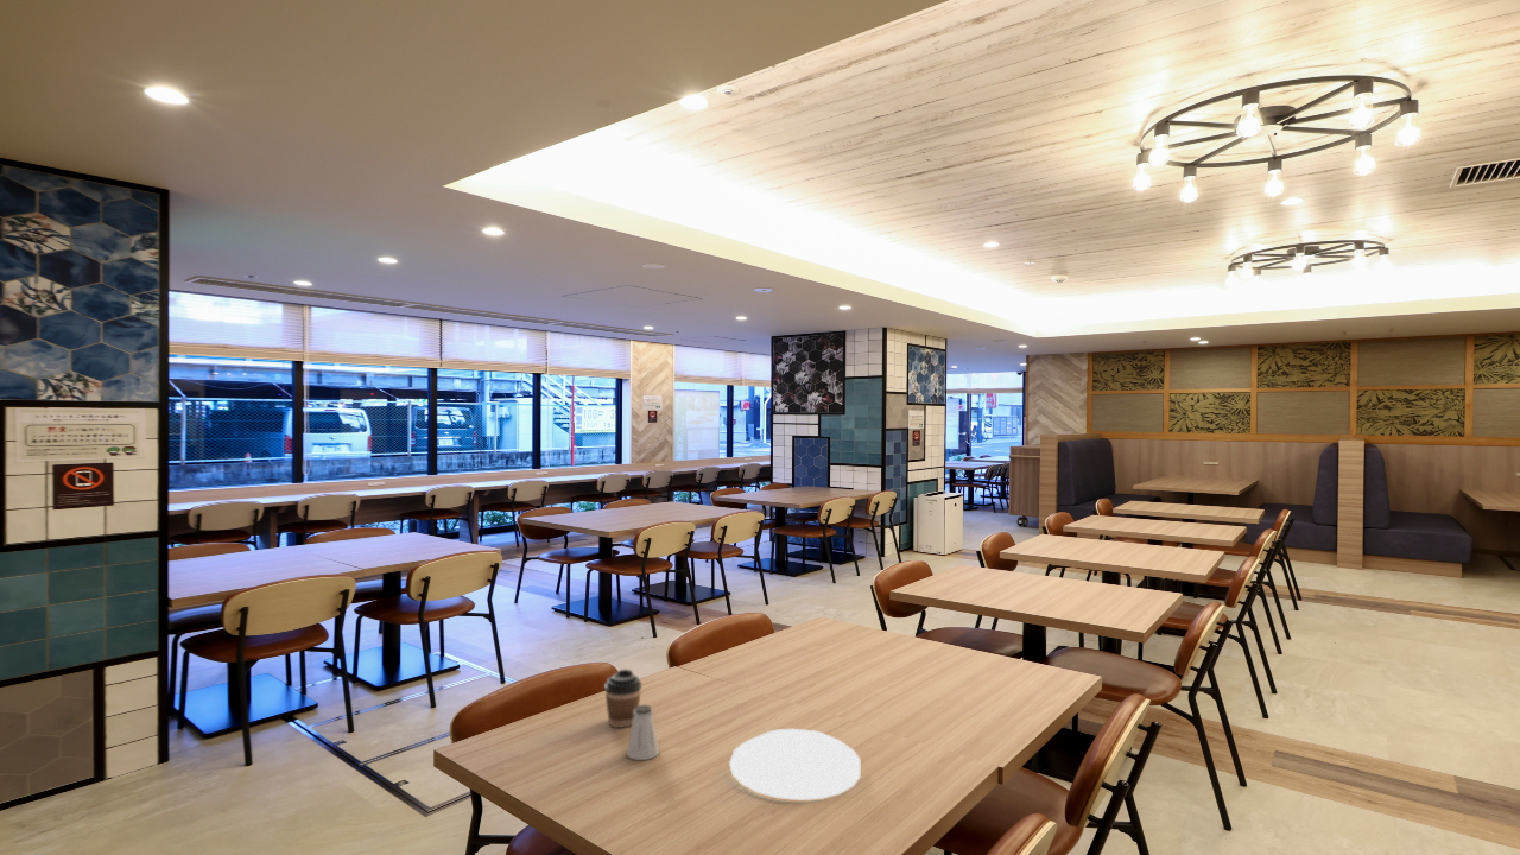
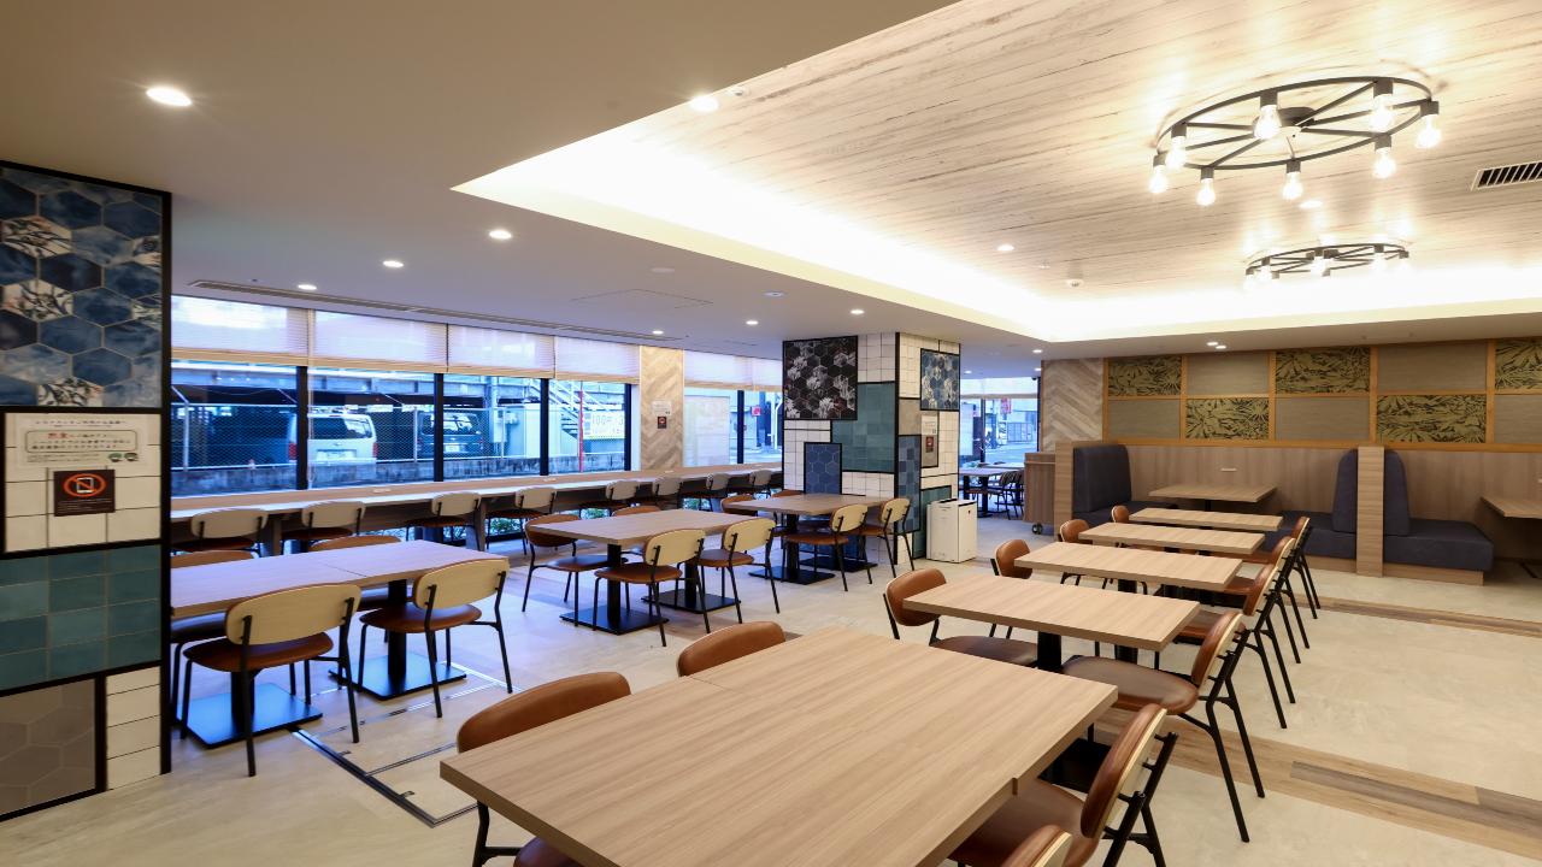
- plate (794, 753)
- saltshaker (642, 729)
- coffee cup (622, 697)
